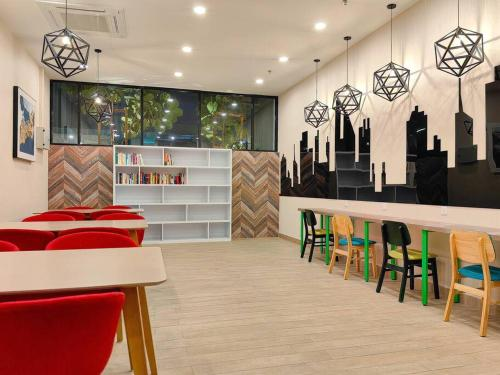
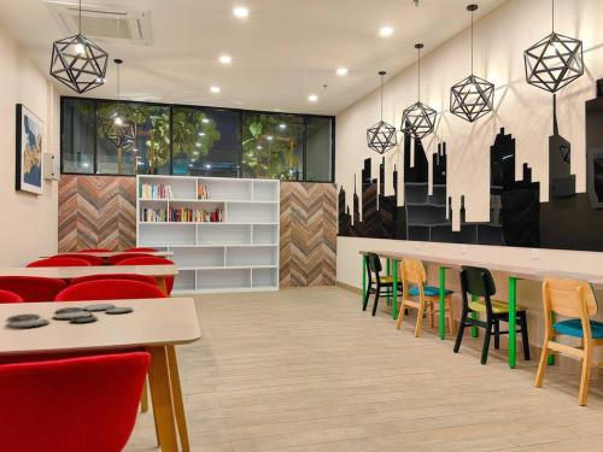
+ plate (71, 315)
